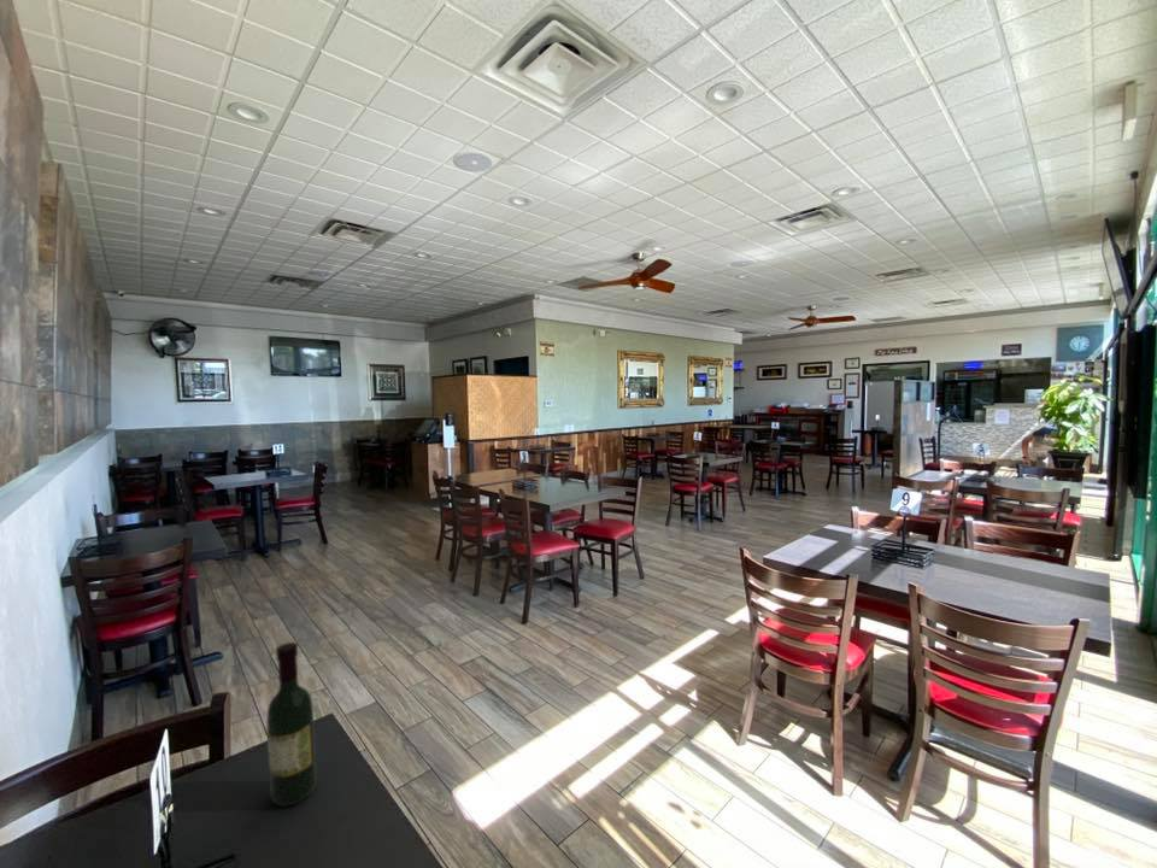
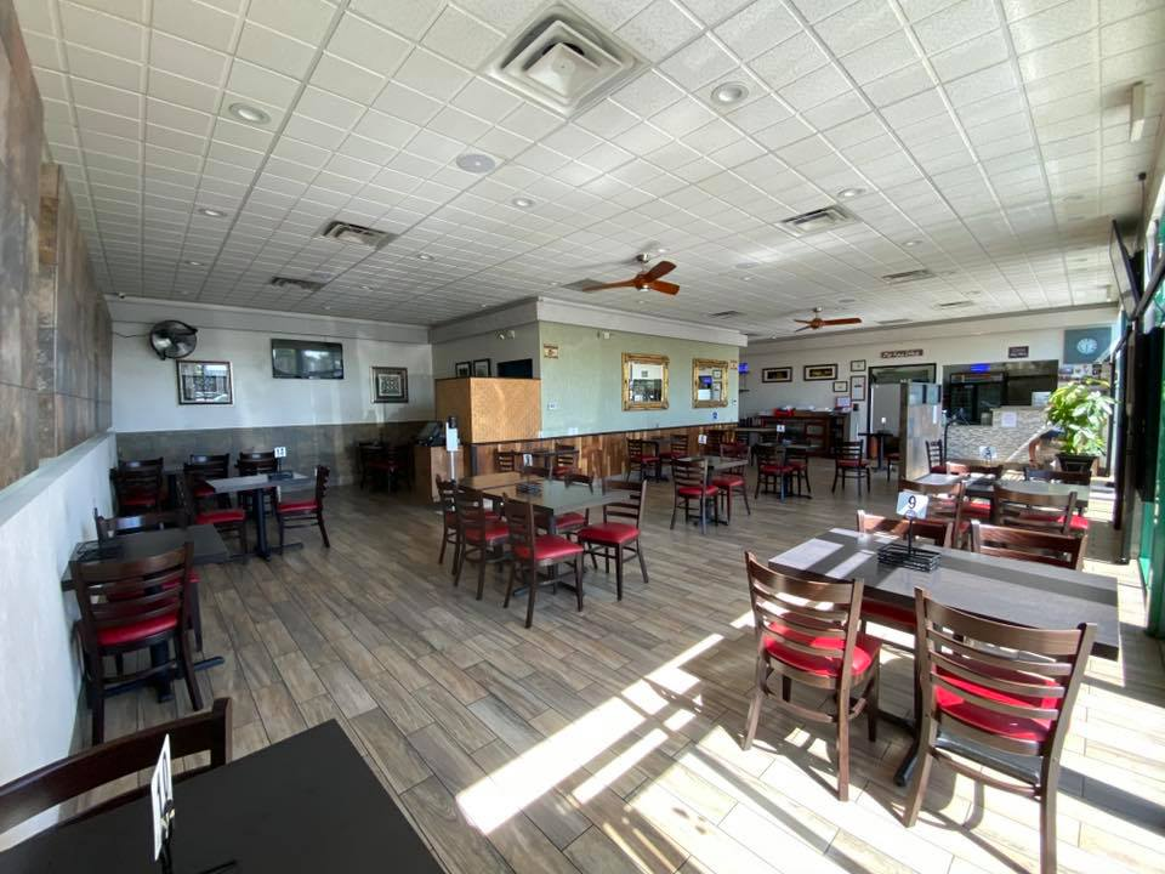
- wine bottle (290, 720)
